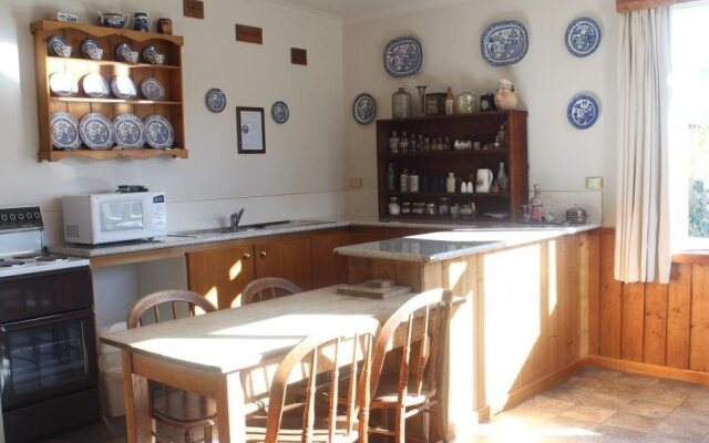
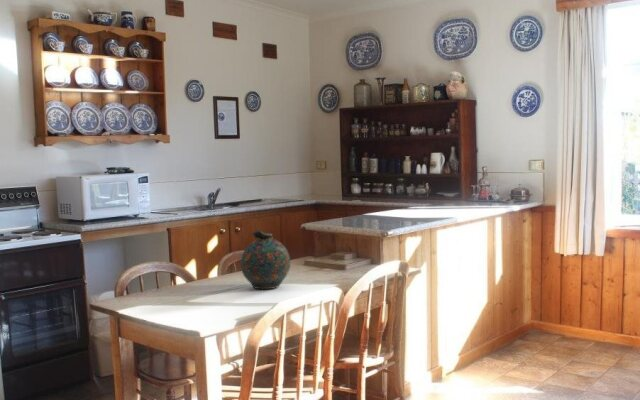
+ snuff bottle (265, 258)
